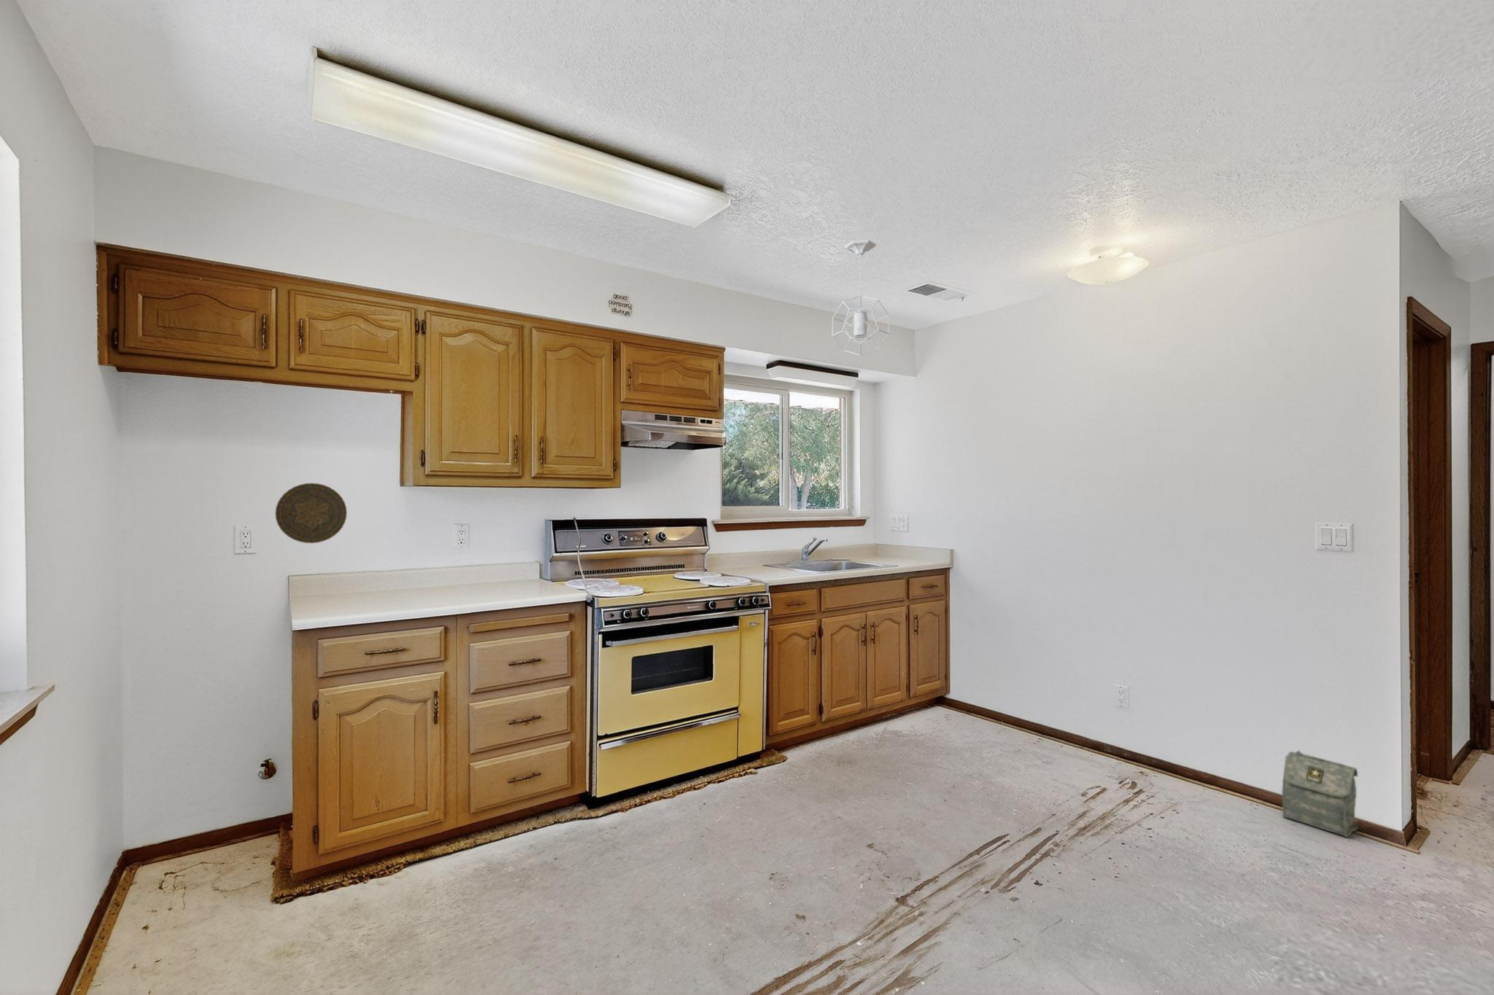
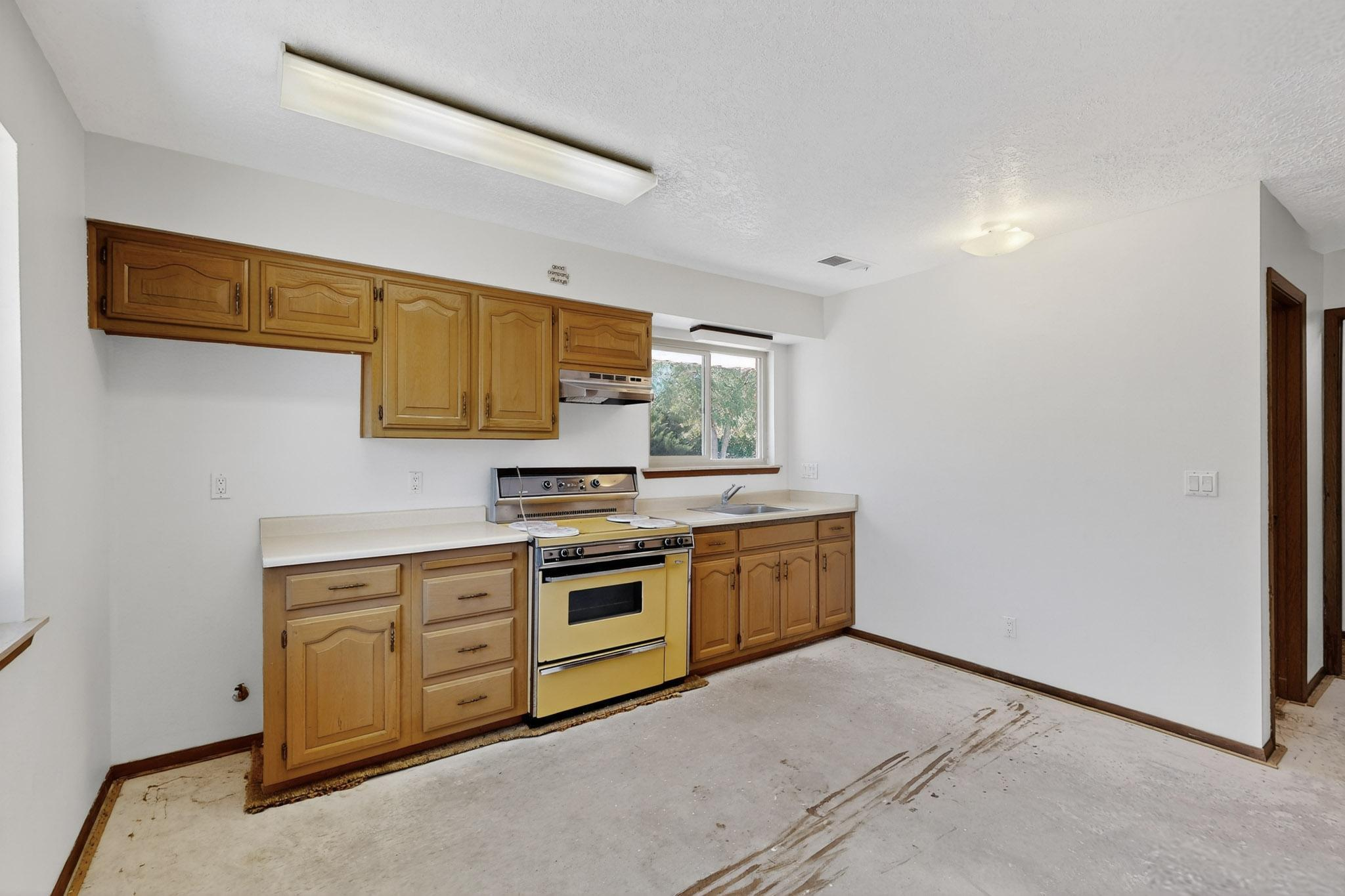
- decorative plate (311, 513)
- pendant light (860, 300)
- bag (1320, 791)
